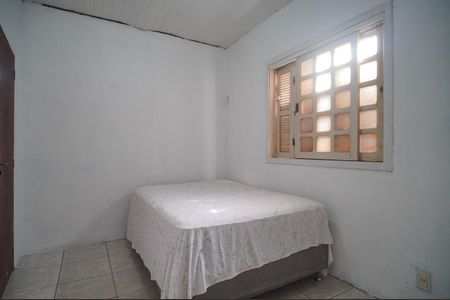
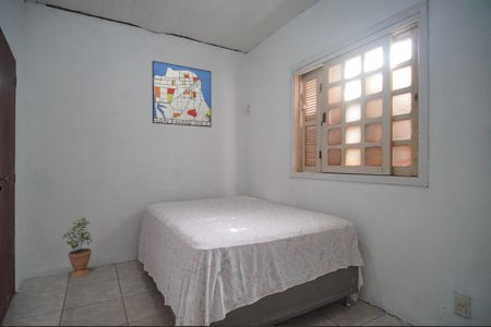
+ potted plant (77, 244)
+ wall art (183, 95)
